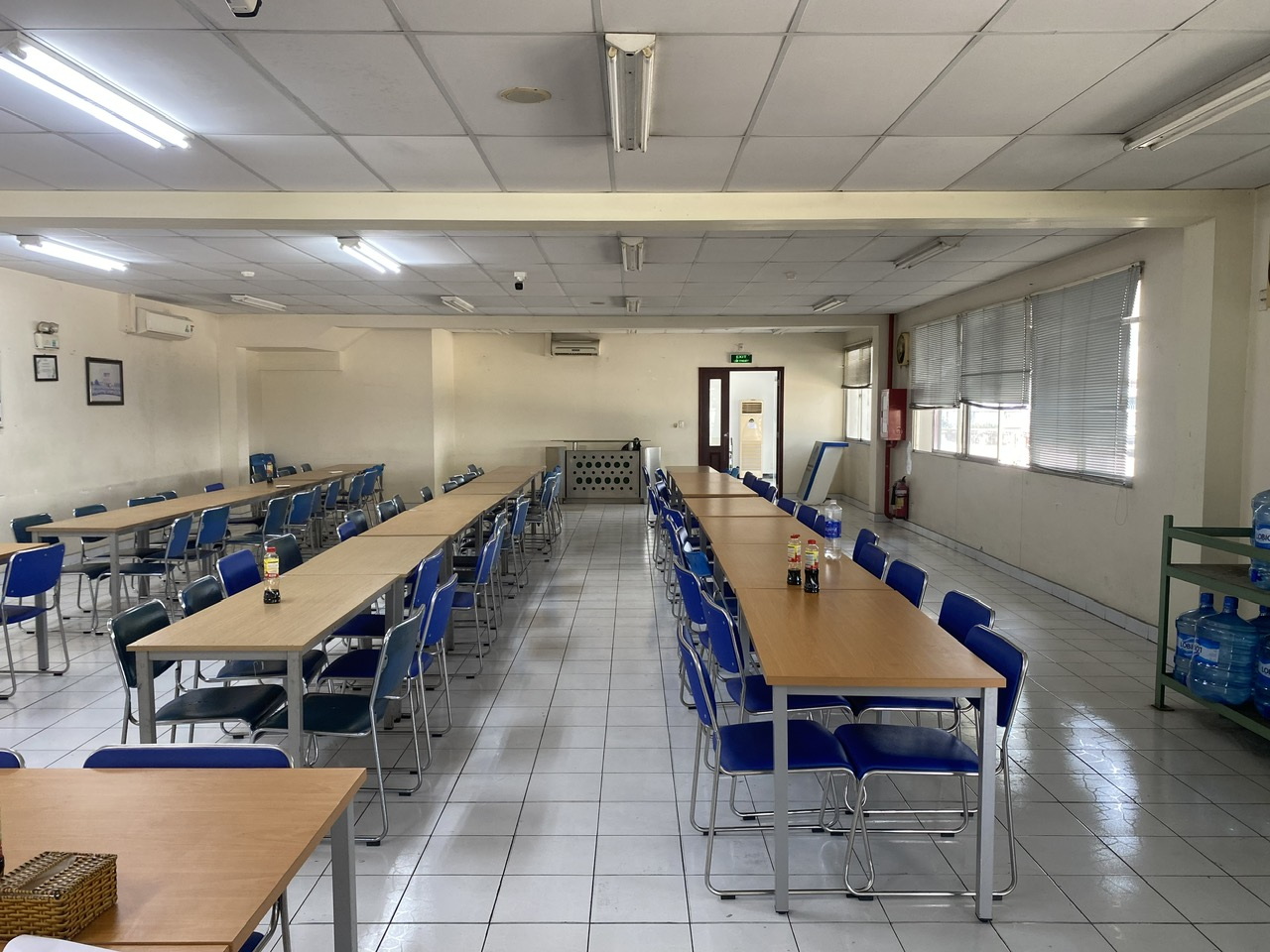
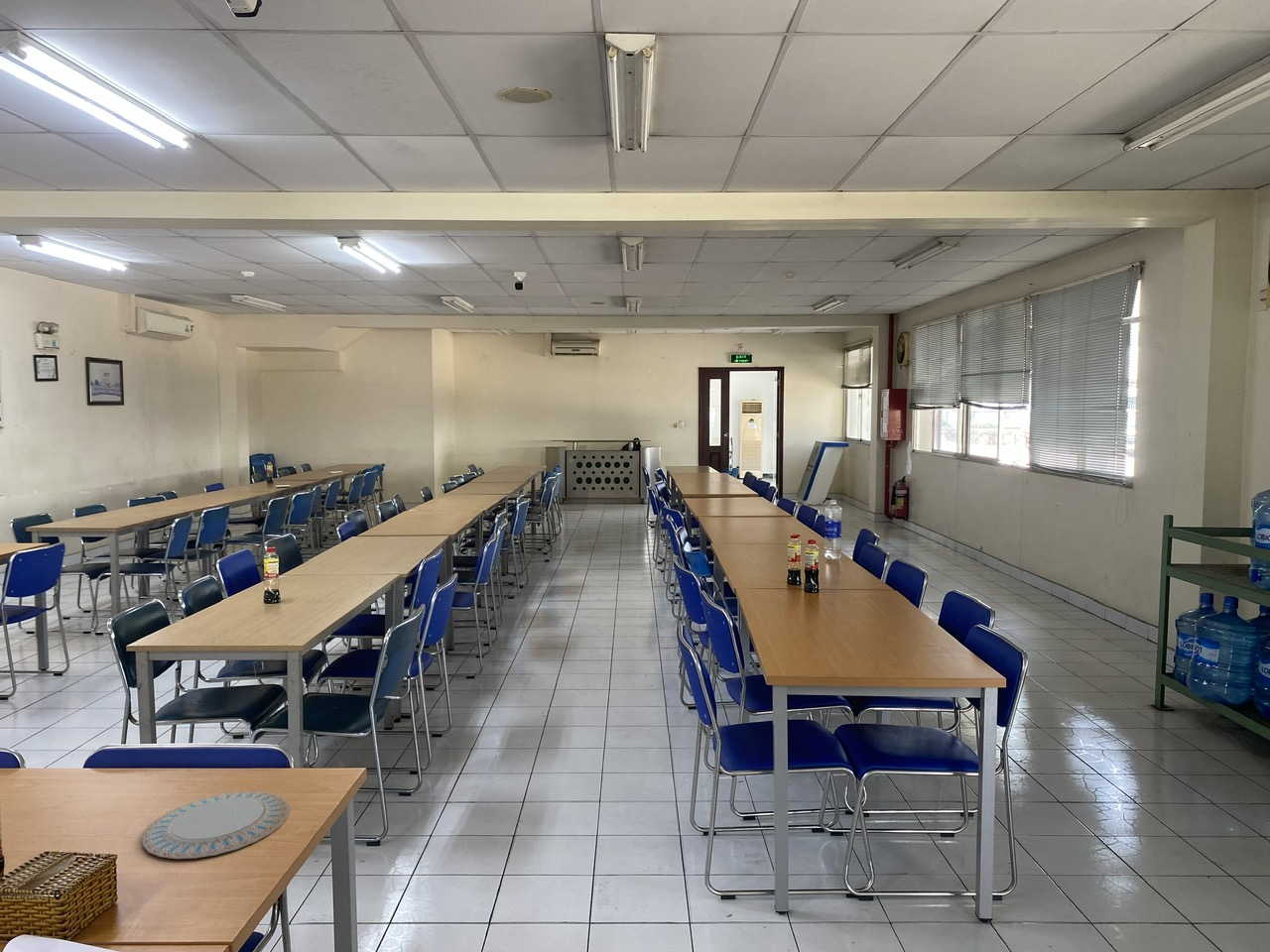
+ chinaware (218, 819)
